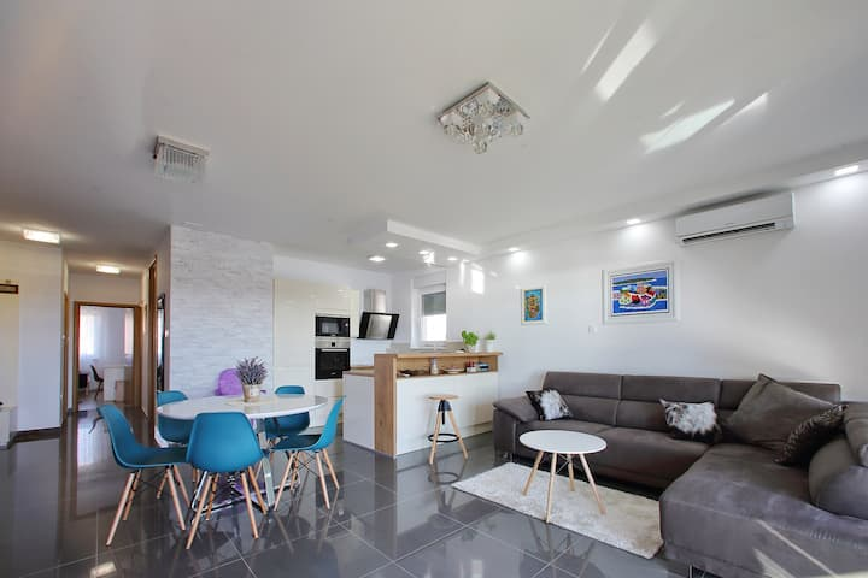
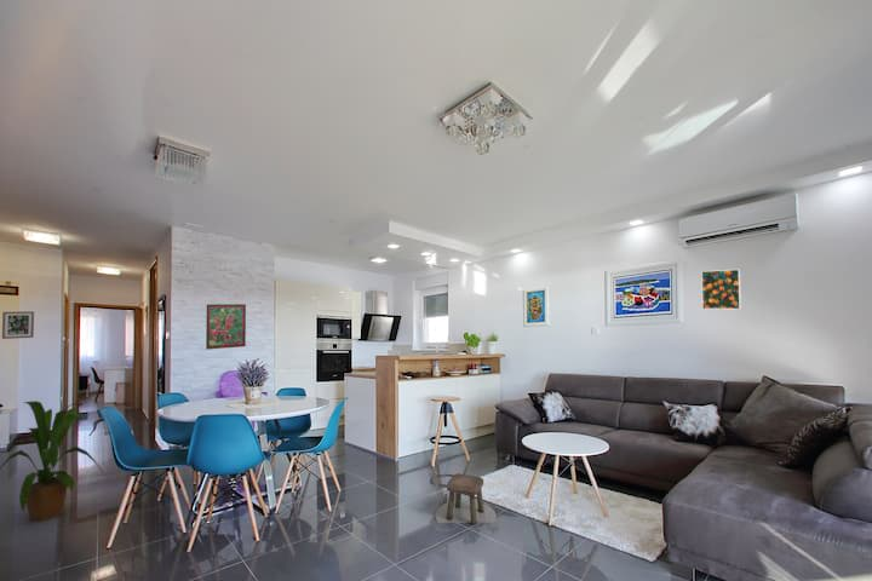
+ house plant (57, 451)
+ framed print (721, 289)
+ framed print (226, 326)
+ stool (465, 500)
+ wall art (18, 324)
